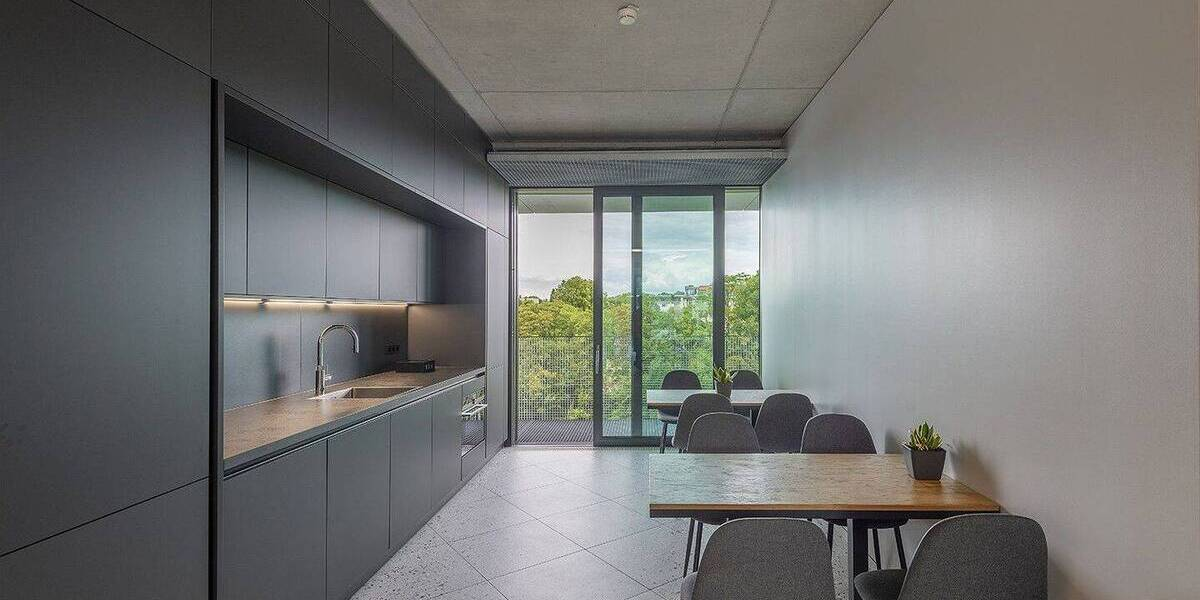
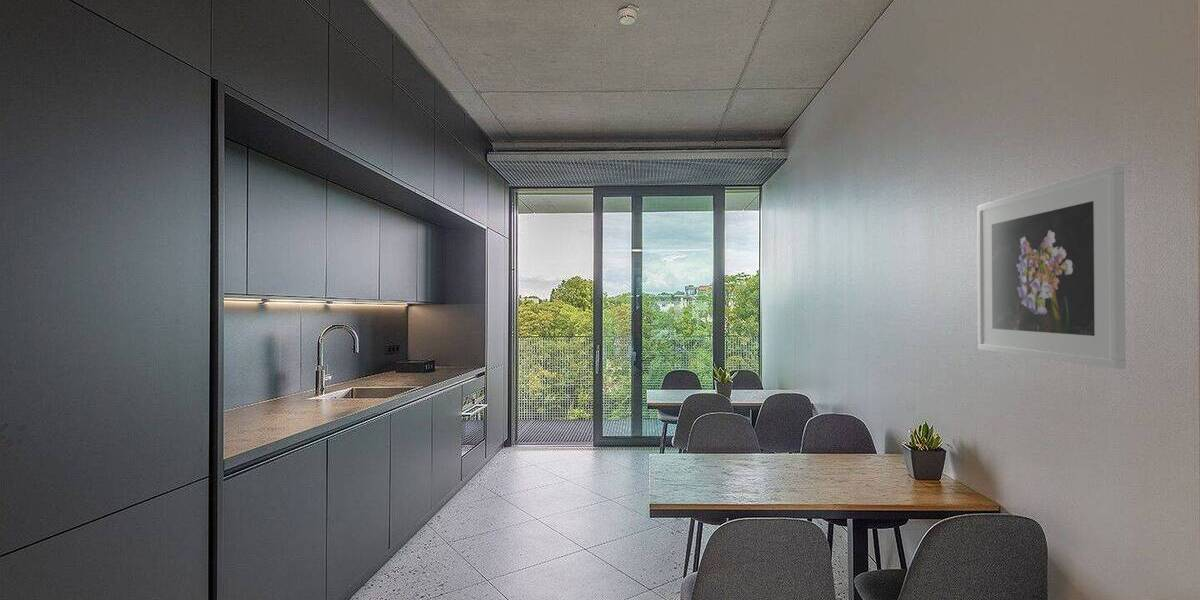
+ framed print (1038, 272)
